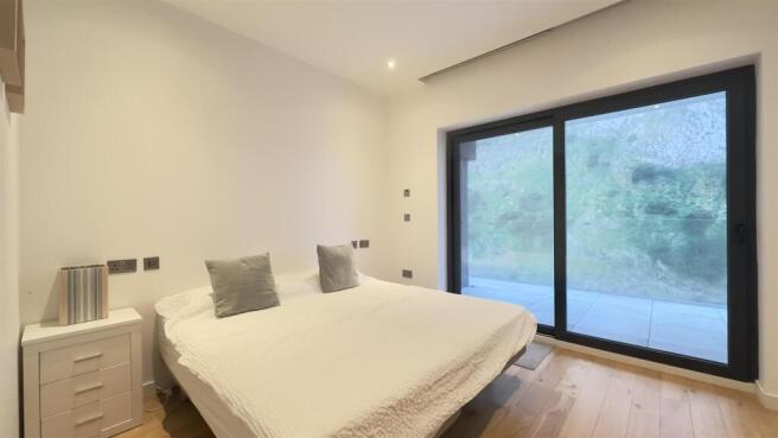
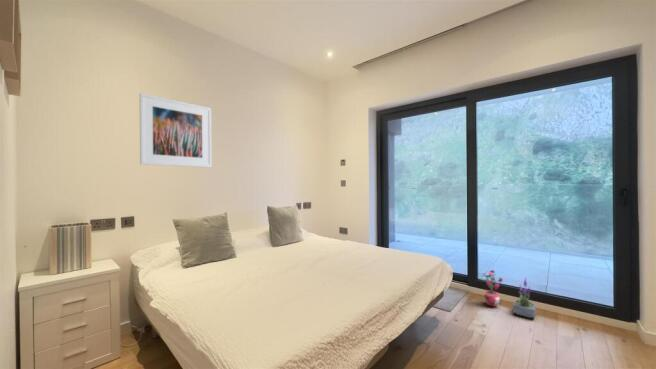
+ potted plant (524, 295)
+ potted plant (490, 287)
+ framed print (178, 133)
